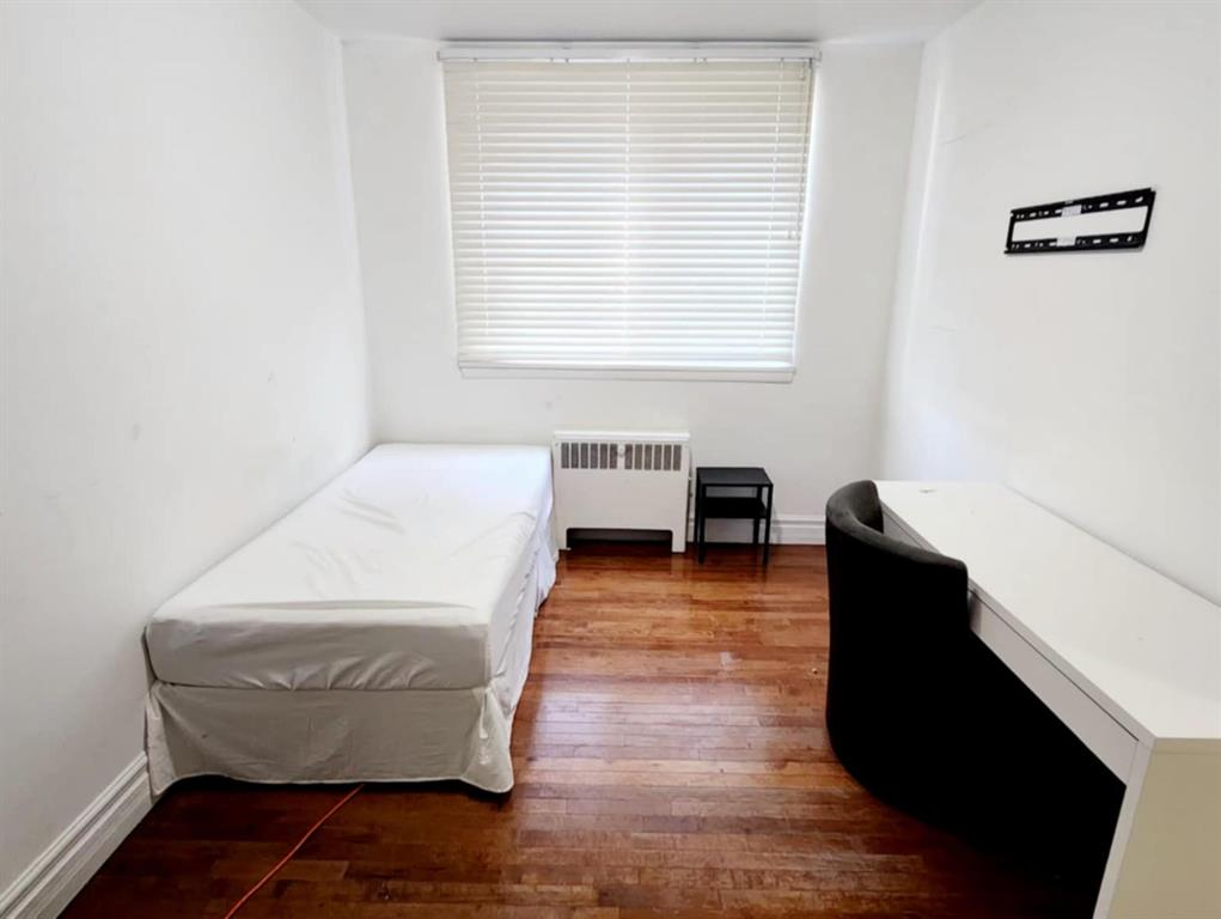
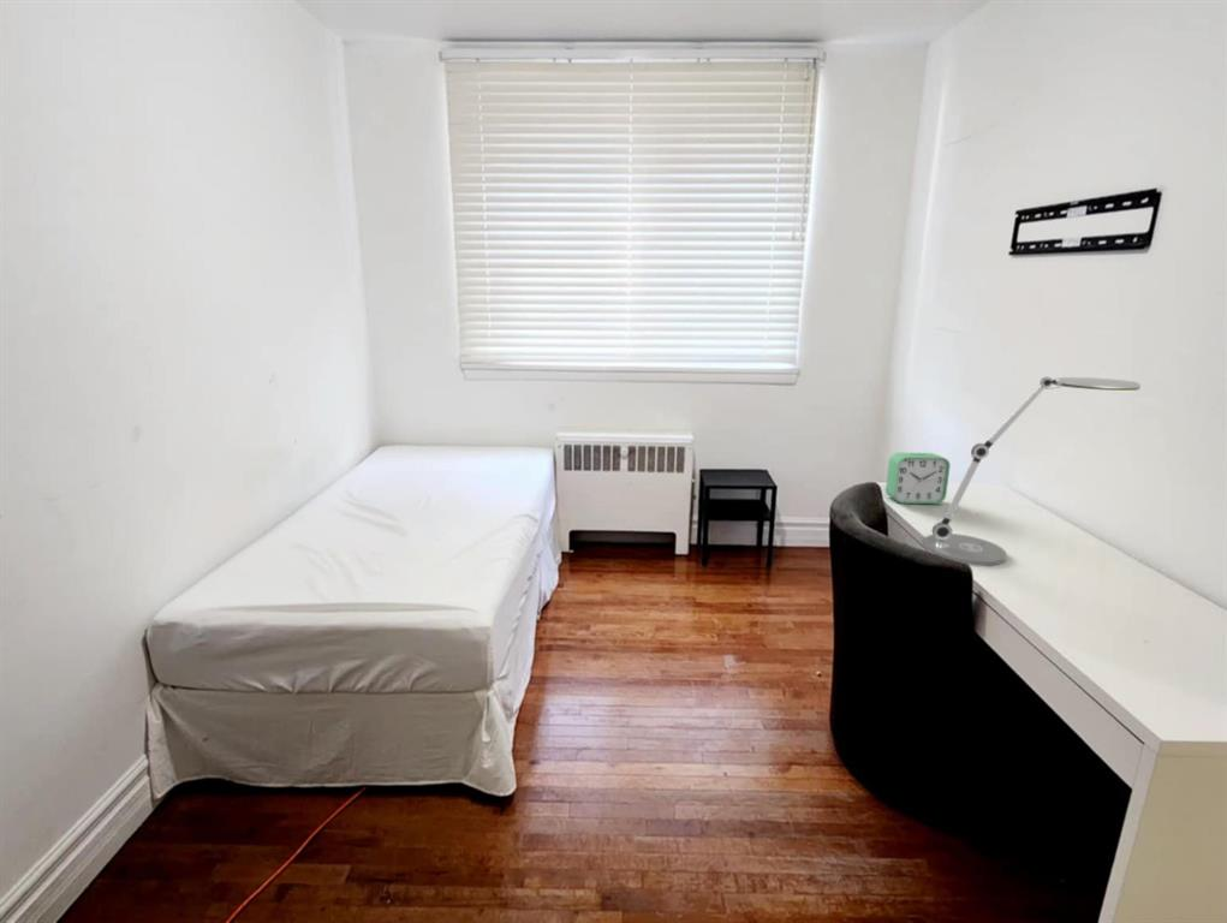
+ desk lamp (988, 453)
+ alarm clock (917, 477)
